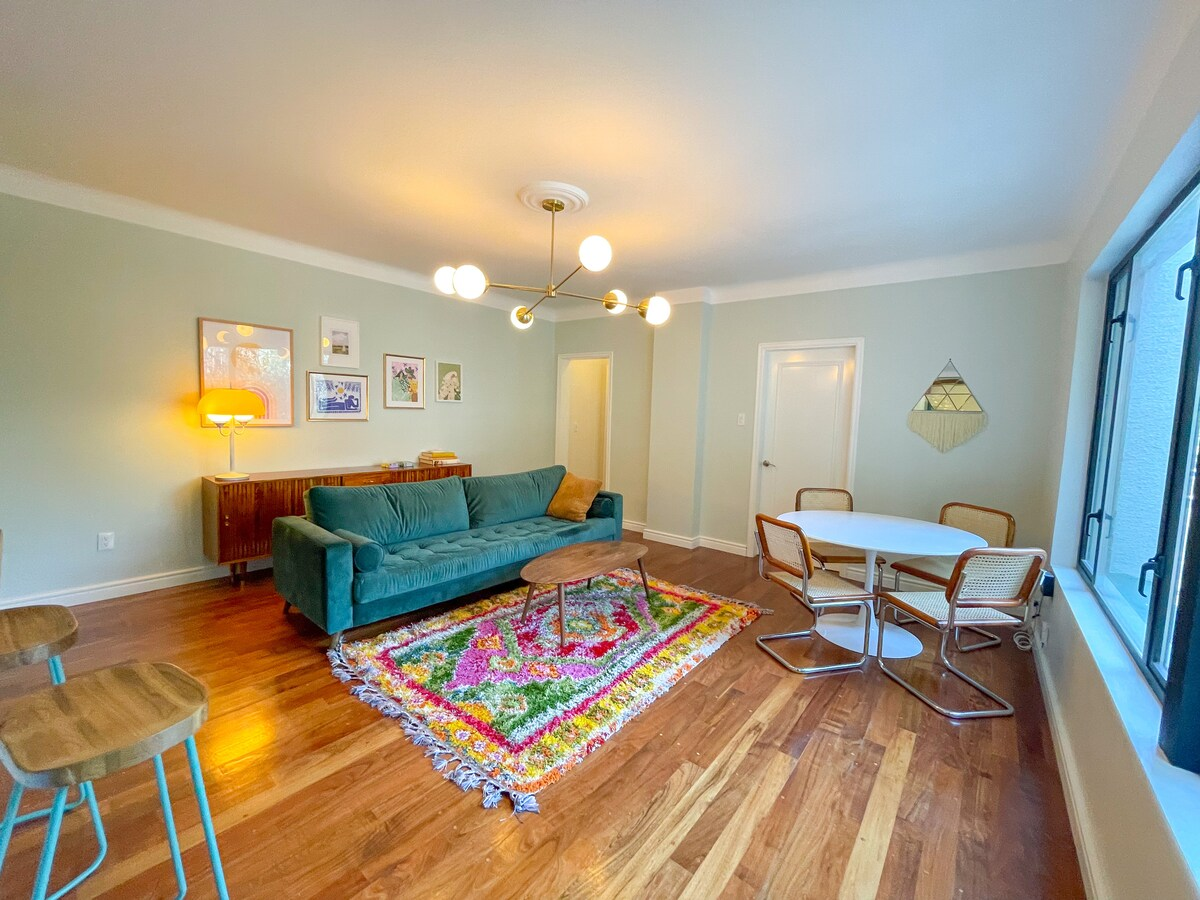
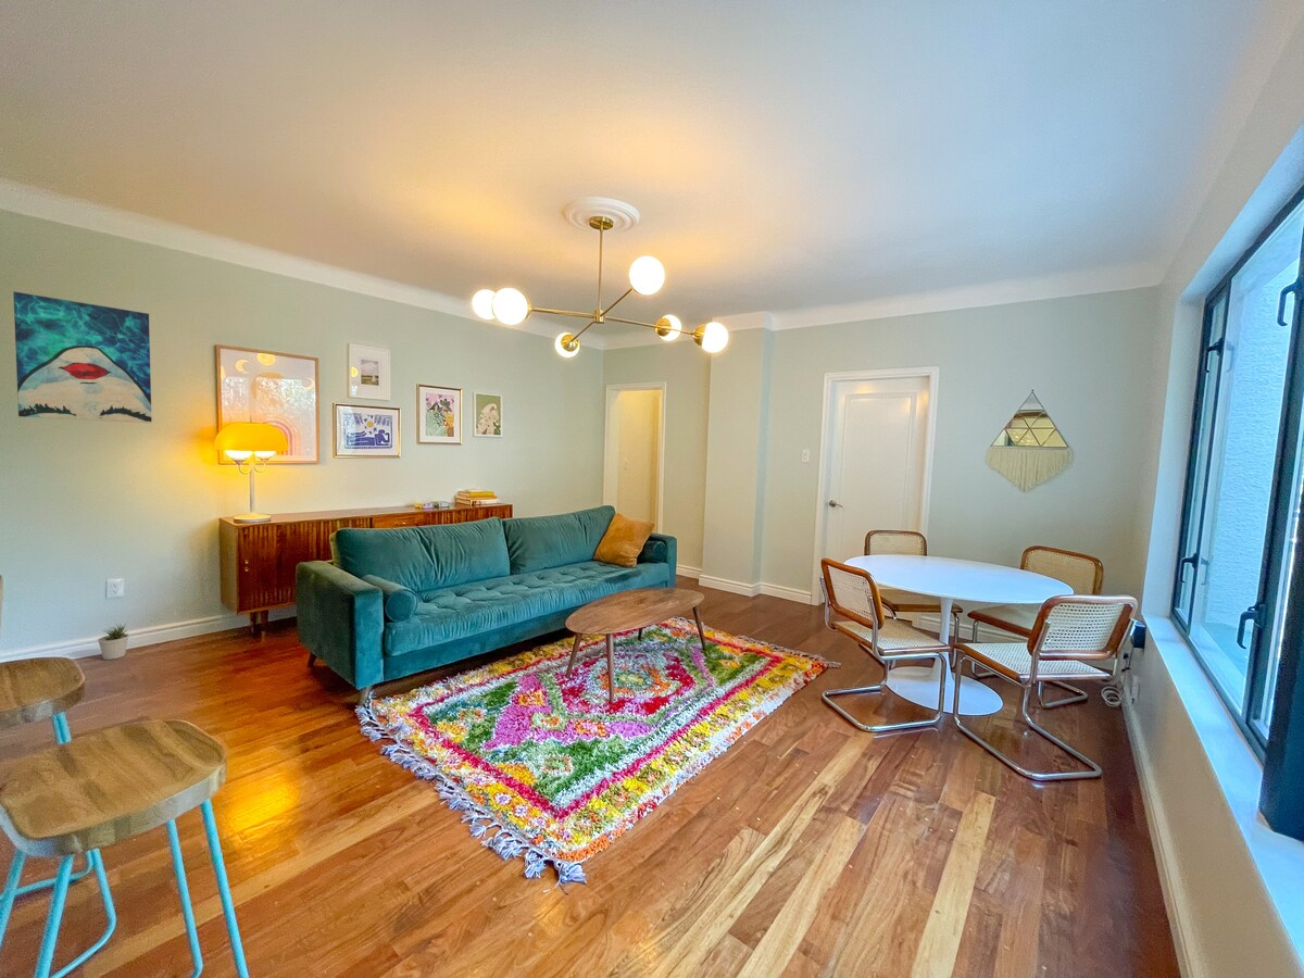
+ wall art (87, 362)
+ potted plant (113, 640)
